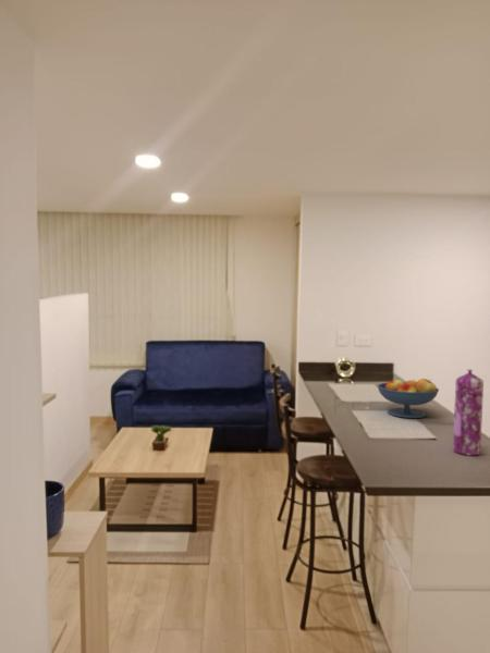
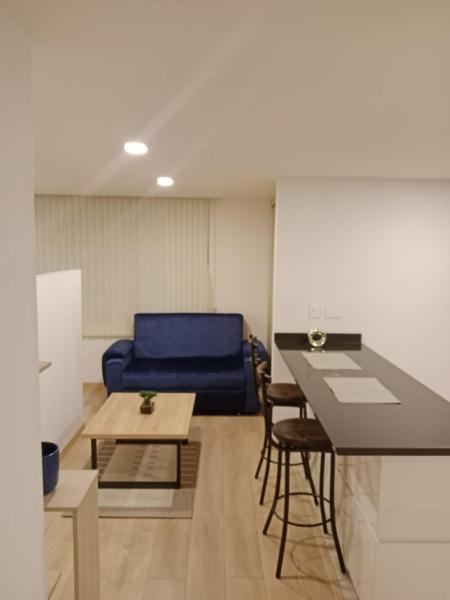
- gas cylinder (468, 410)
- fruit bowl (407, 395)
